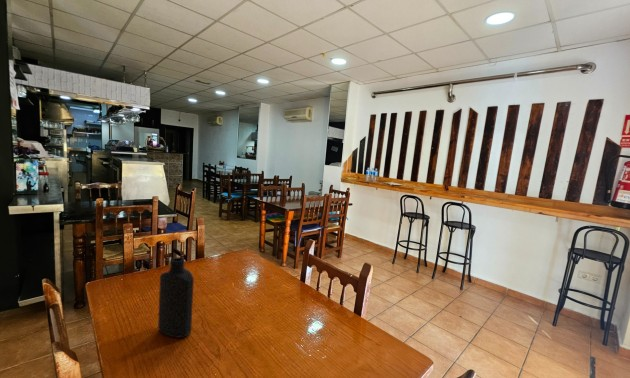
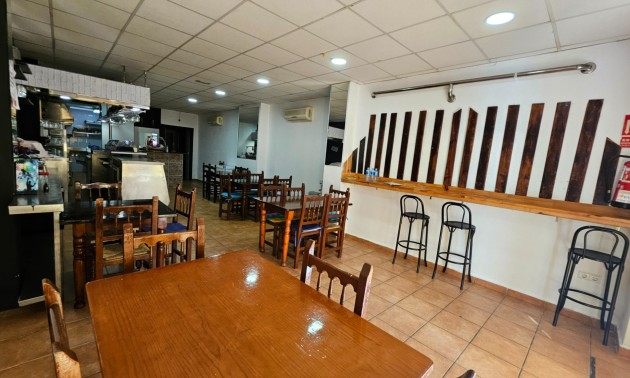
- bottle (176, 295)
